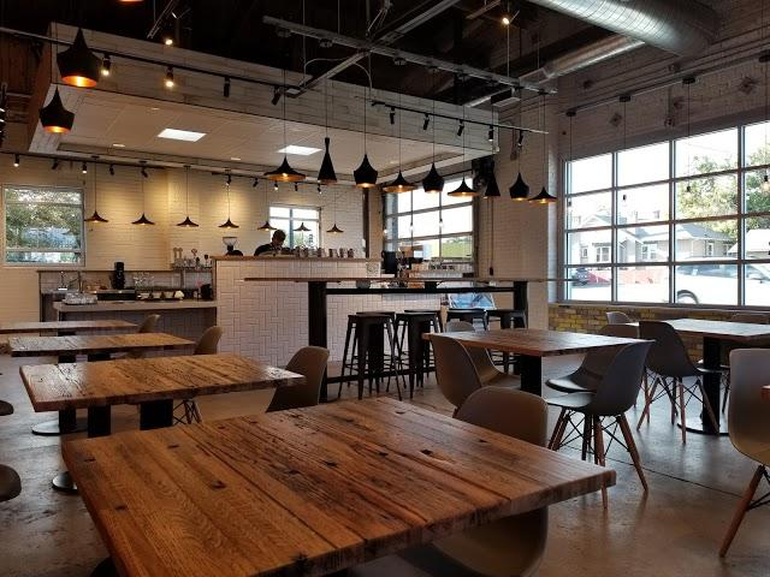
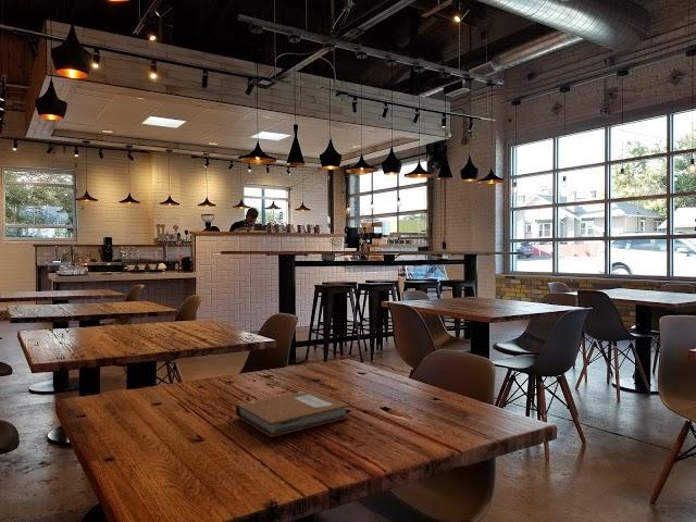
+ notebook (294, 410)
